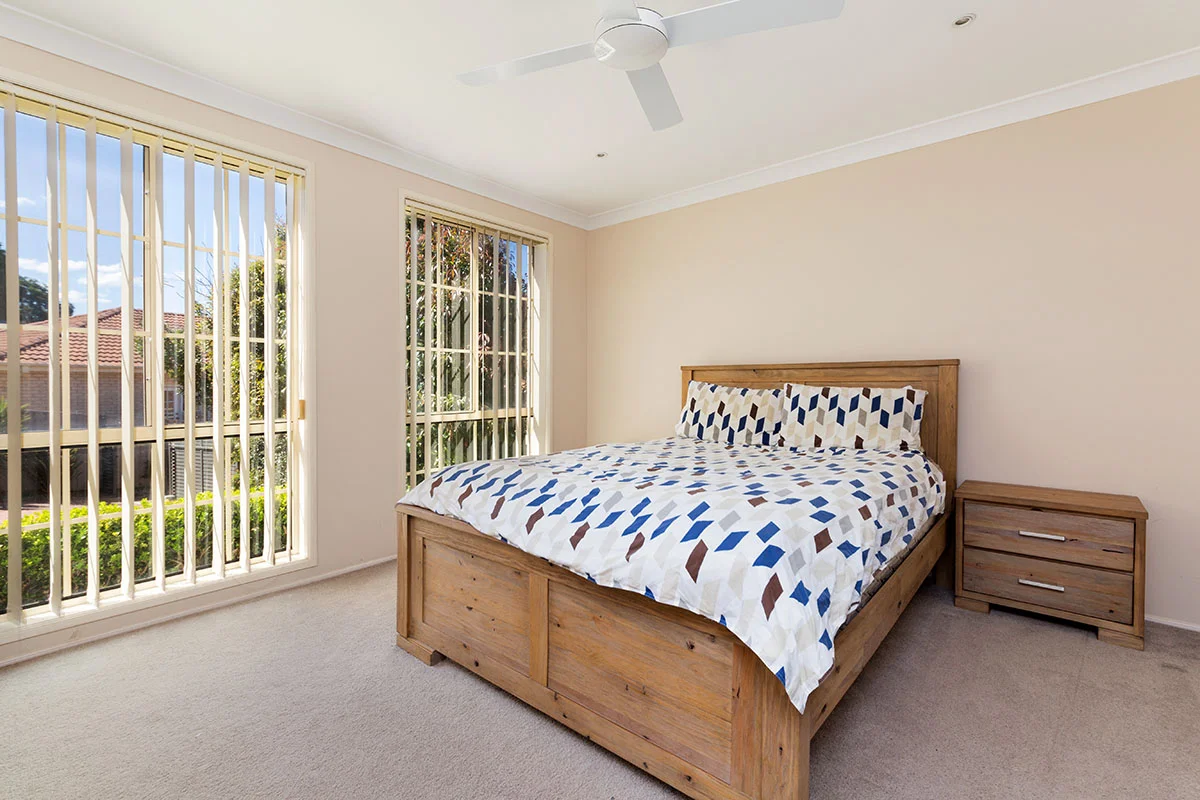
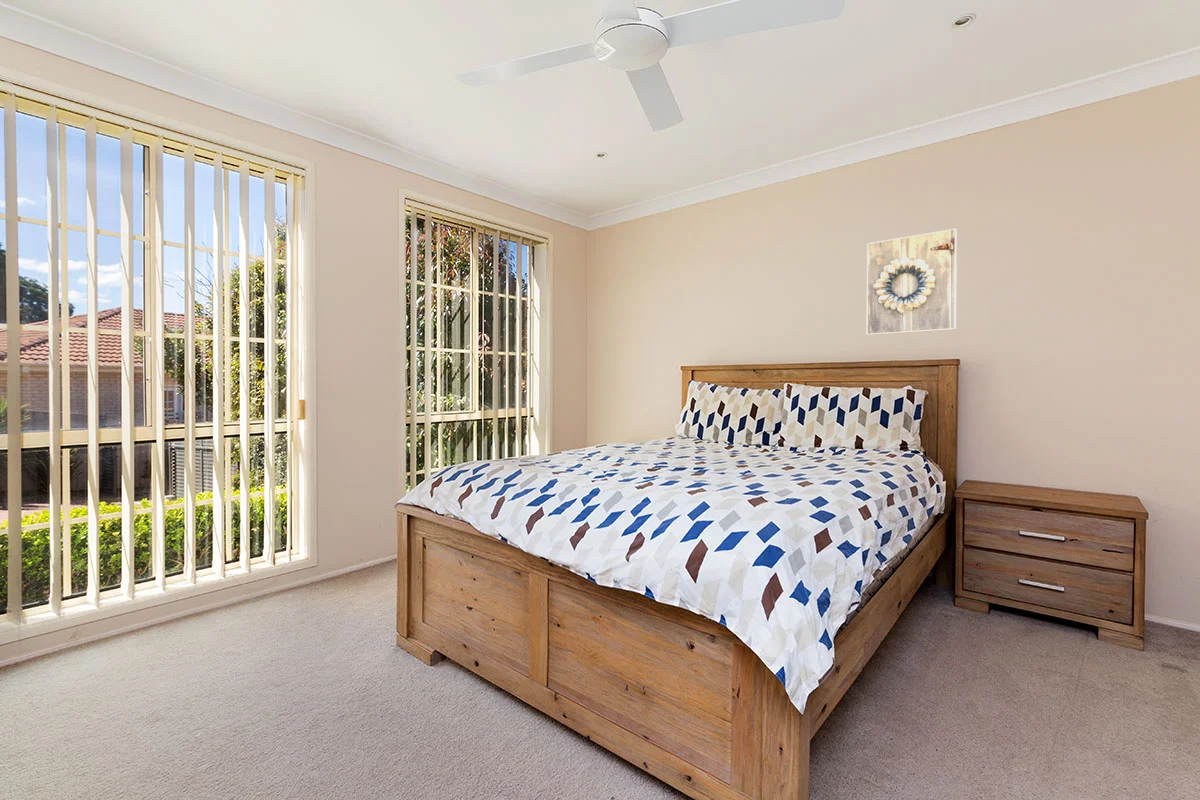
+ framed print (909, 284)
